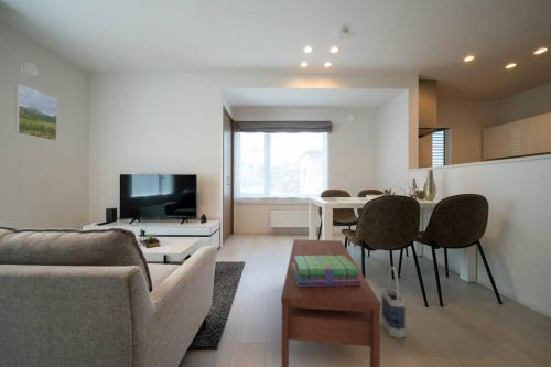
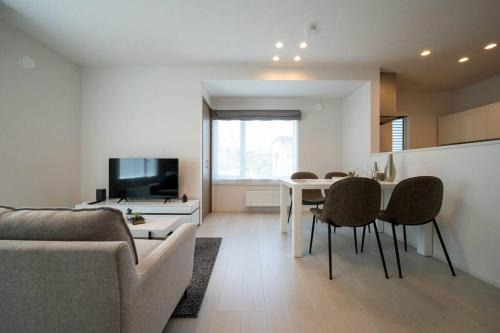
- bag (392, 298)
- stack of books (323, 269)
- coffee table (321, 289)
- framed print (37, 115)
